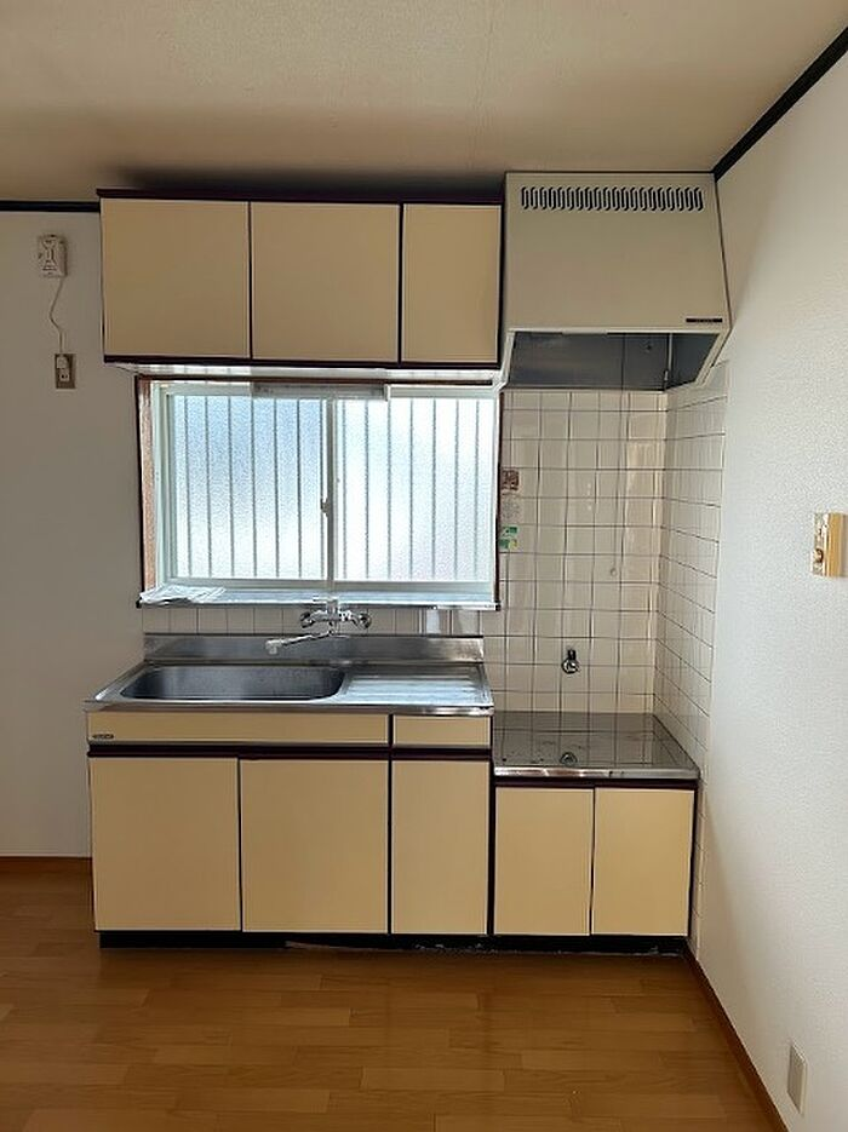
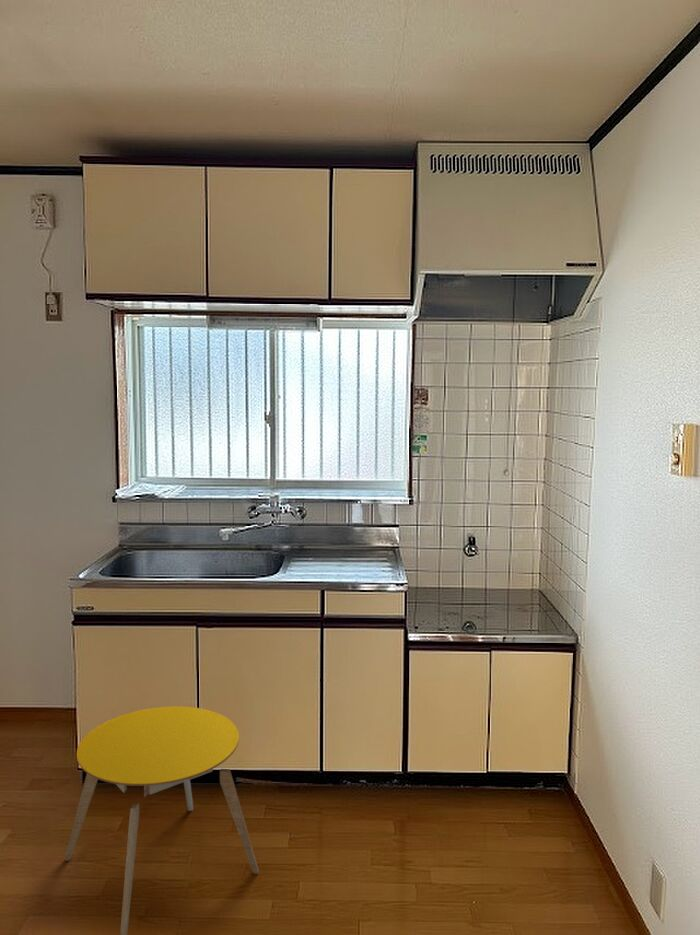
+ stool (155, 792)
